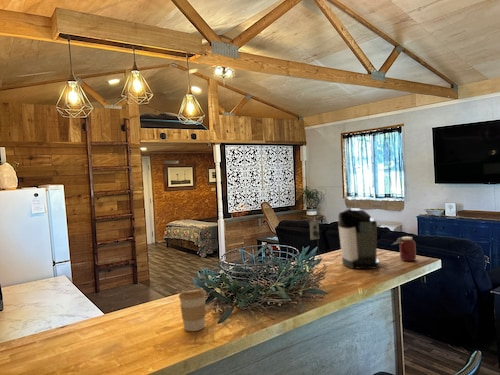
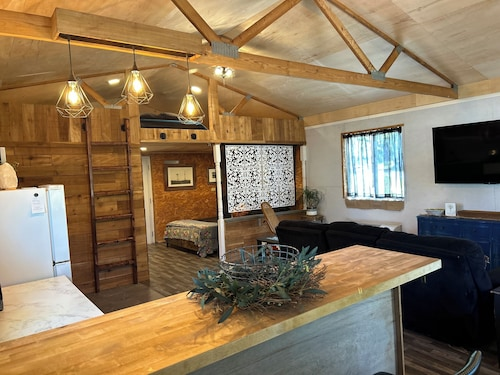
- jar (404, 248)
- coffee cup (193, 307)
- coffee maker (349, 237)
